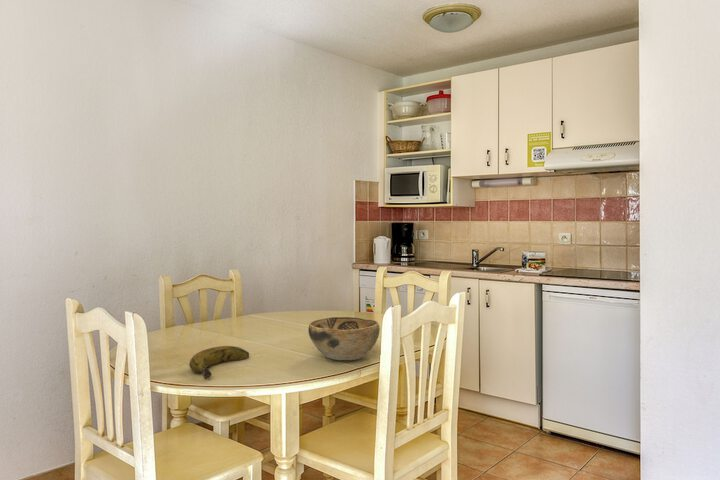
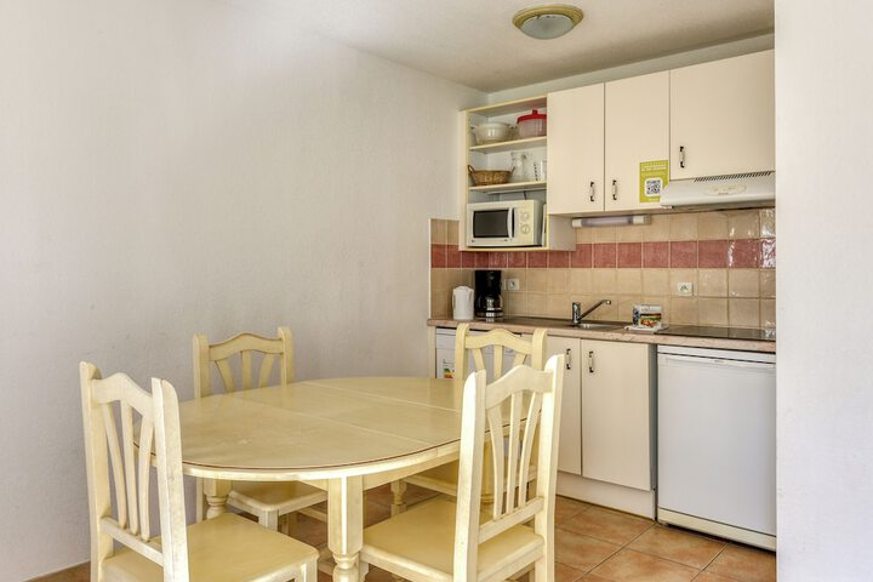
- banana (225, 359)
- decorative bowl (344, 340)
